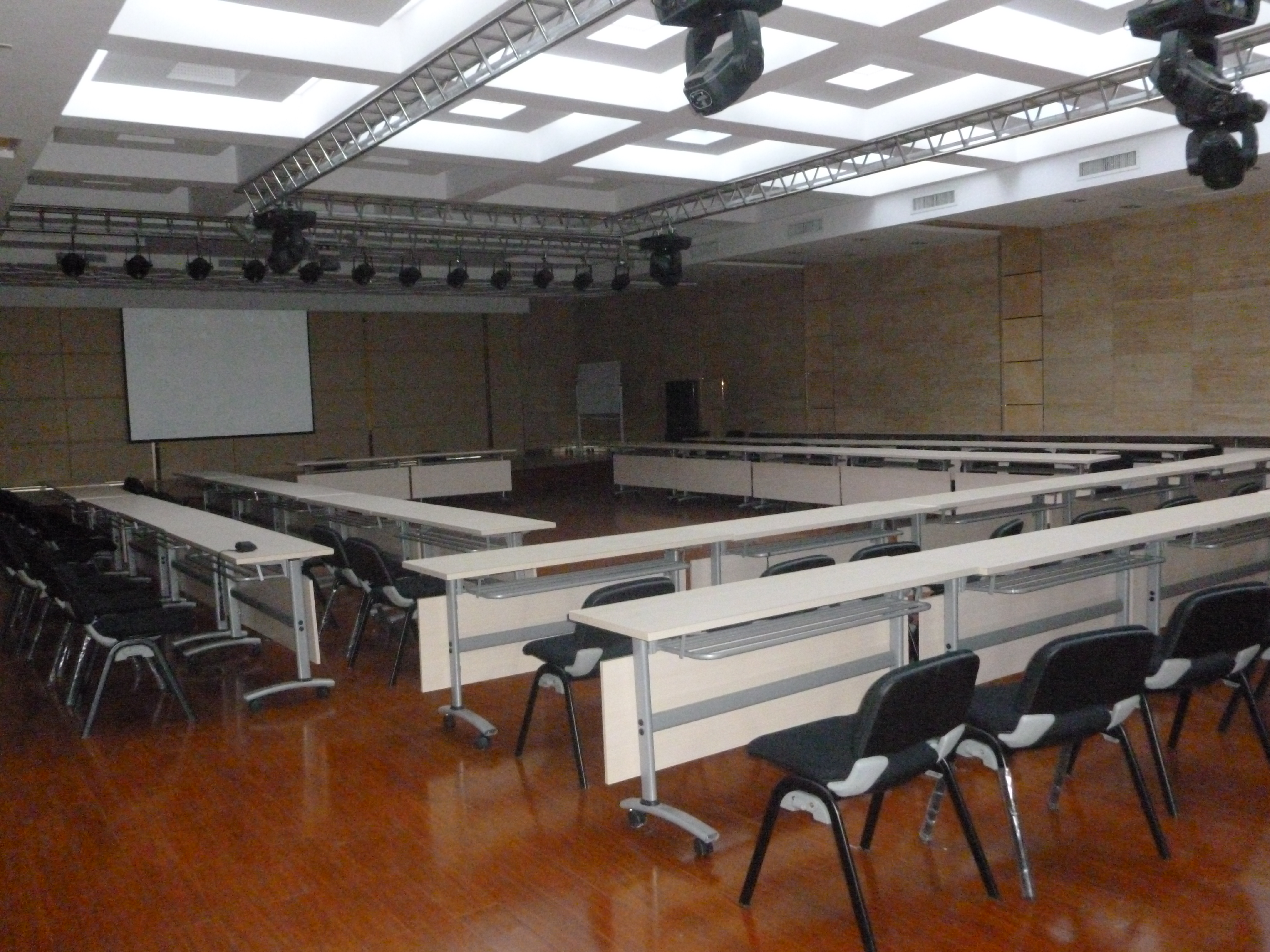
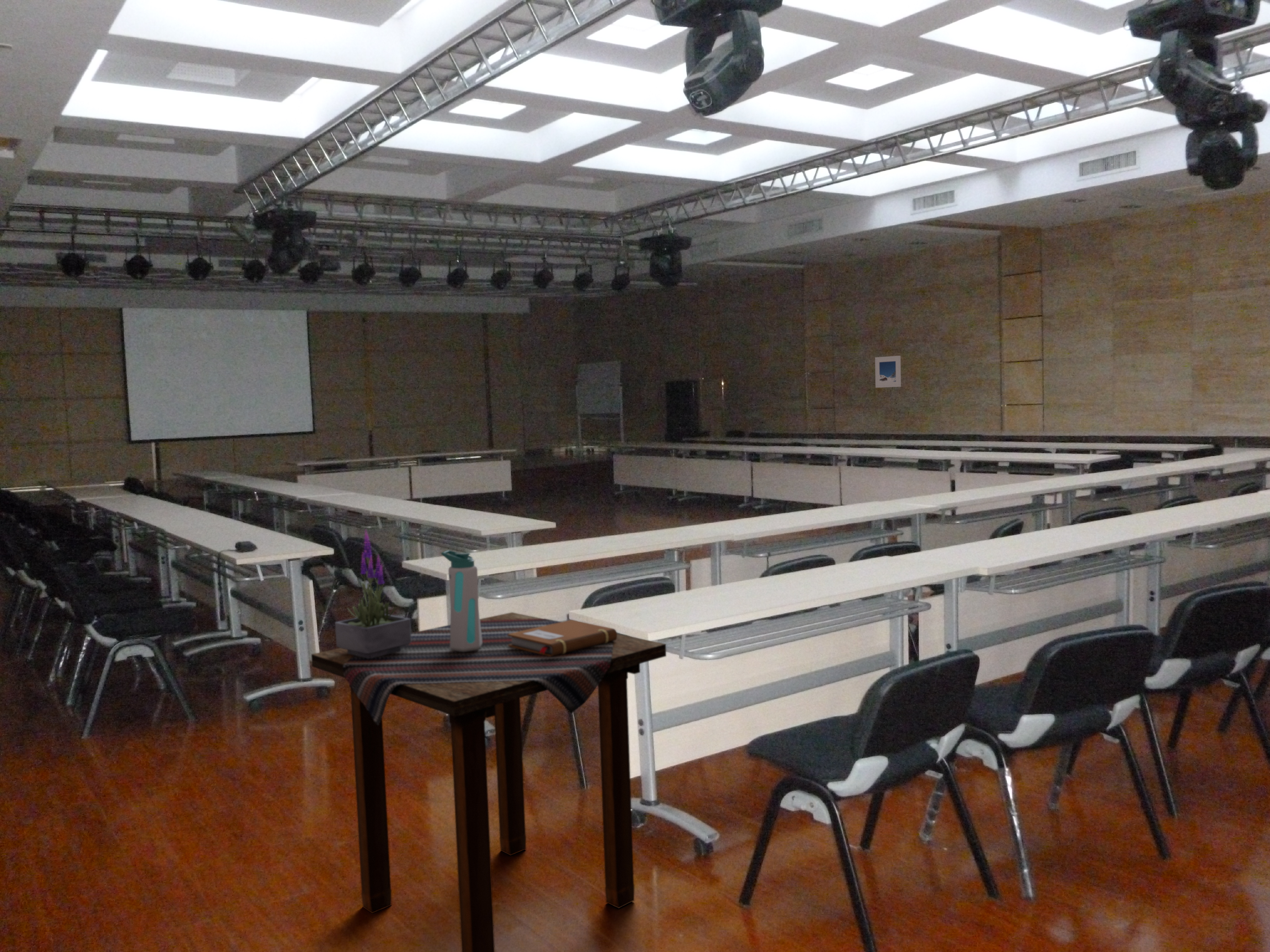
+ notebook (561, 637)
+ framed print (888, 372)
+ water bottle (462, 599)
+ side table (497, 776)
+ potted plant (371, 589)
